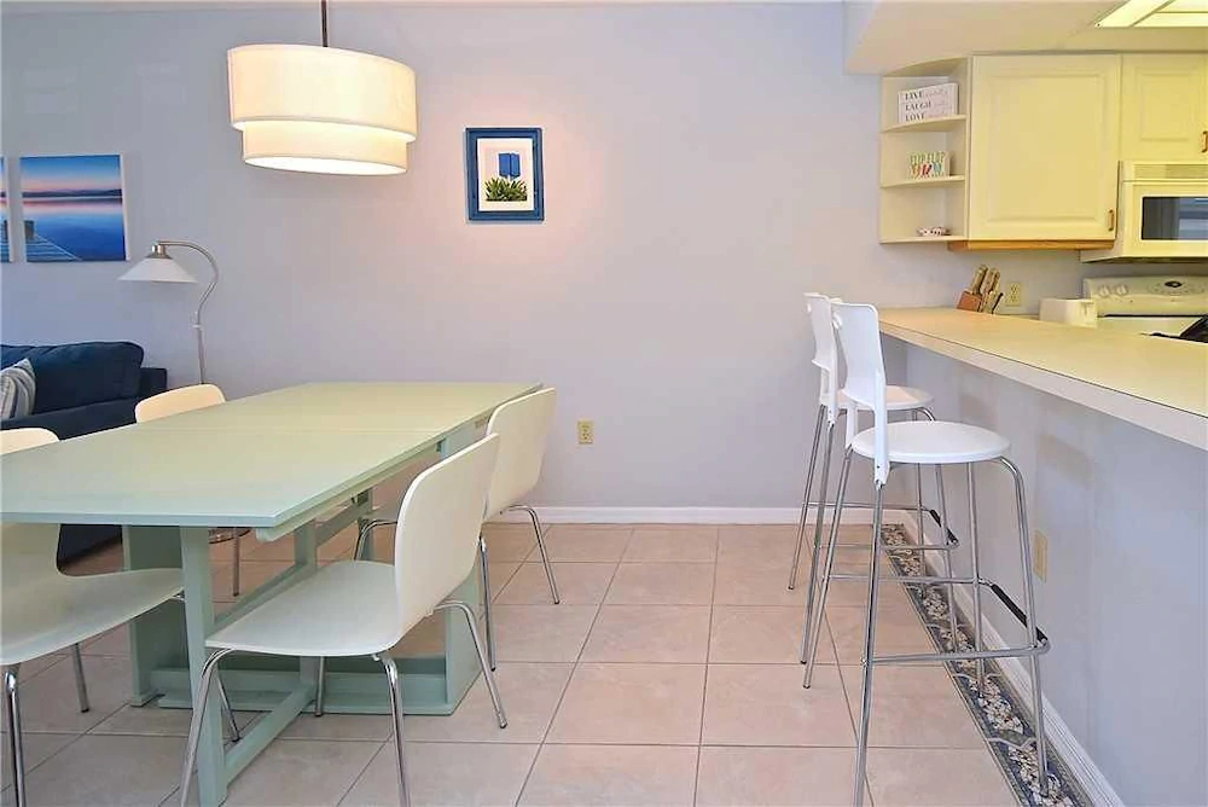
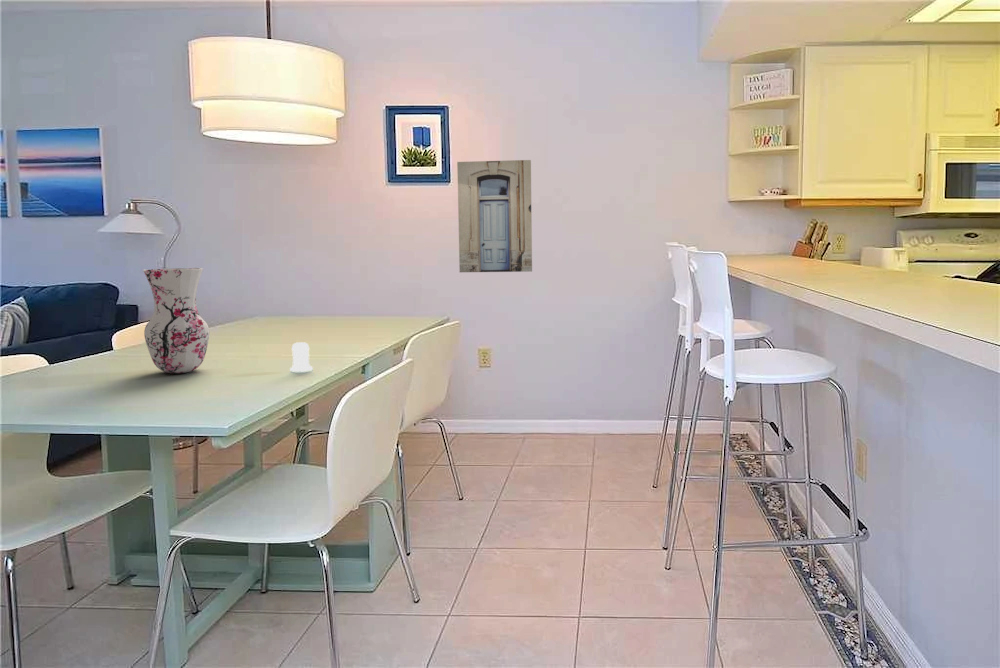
+ wall art (494, 216)
+ salt shaker (300, 356)
+ vase (176, 320)
